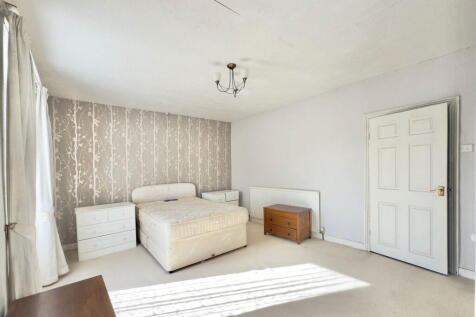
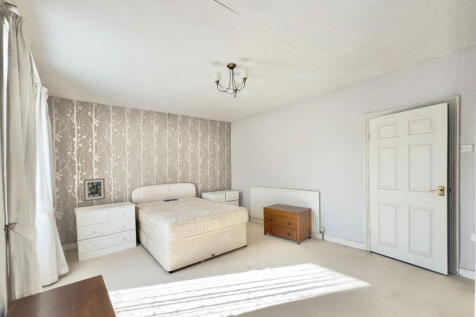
+ wall art (94, 189)
